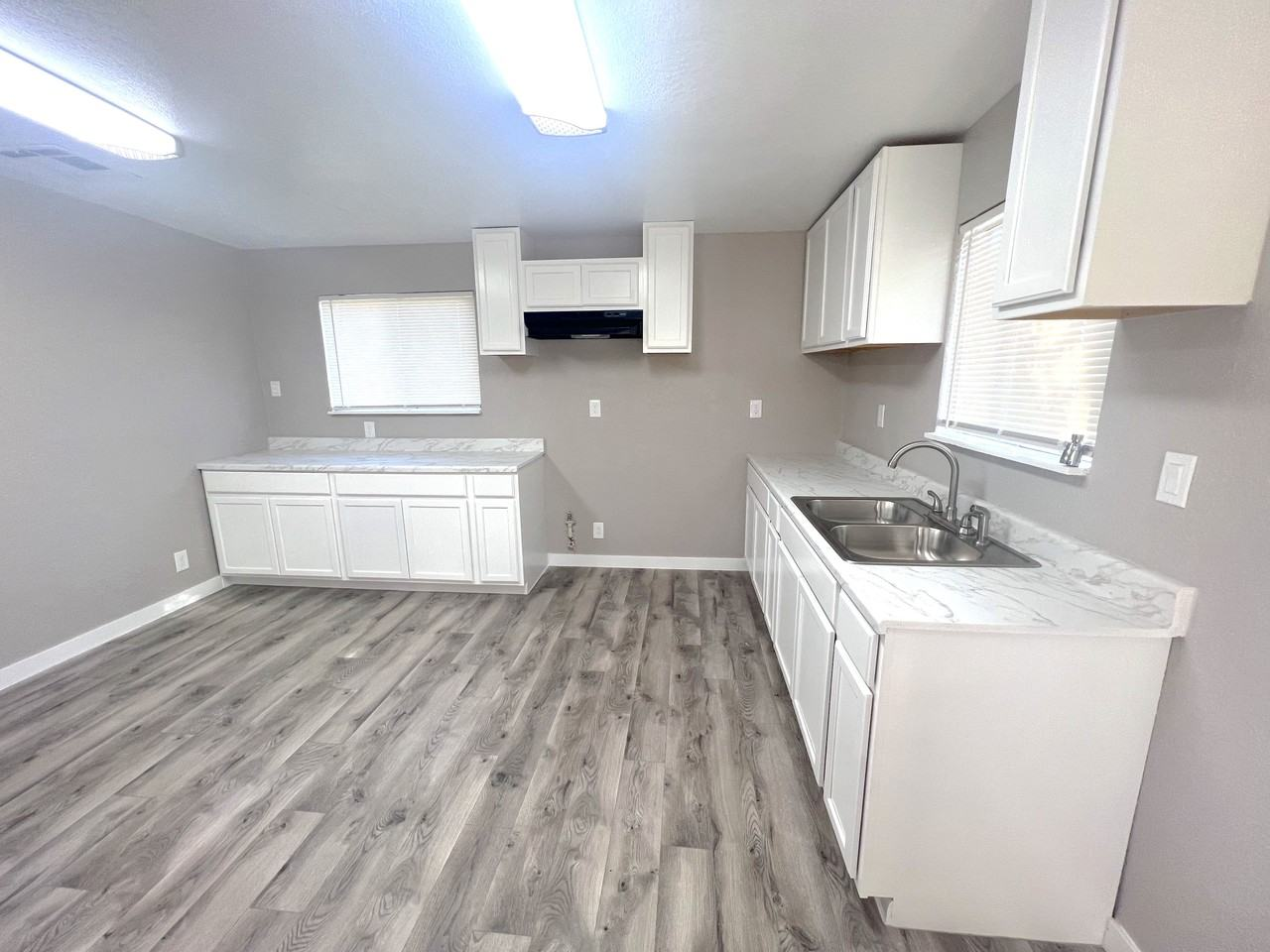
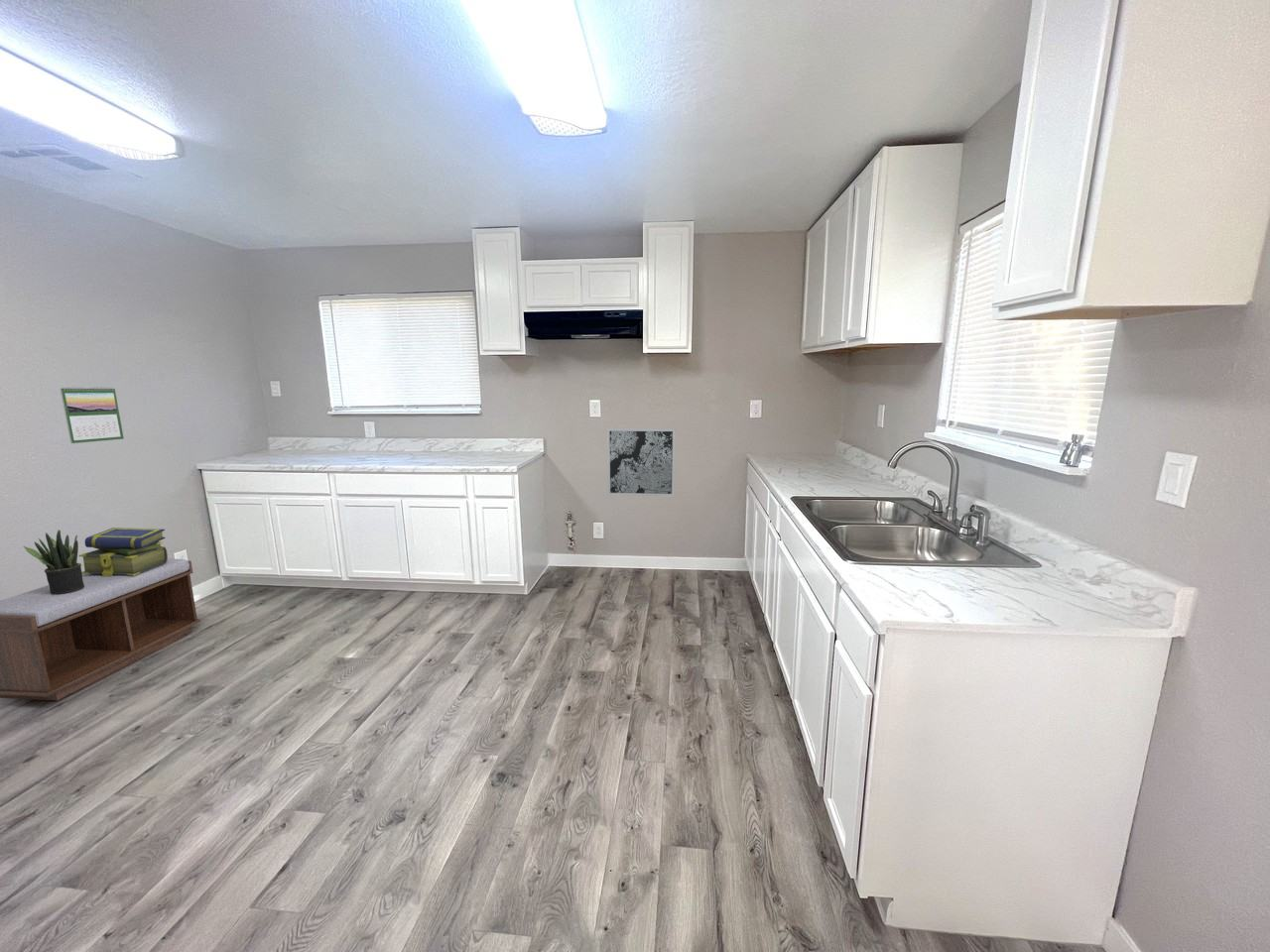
+ bench (98, 621)
+ stack of books (127, 549)
+ wall art (641, 462)
+ calendar (93, 414)
+ potted plant (58, 560)
